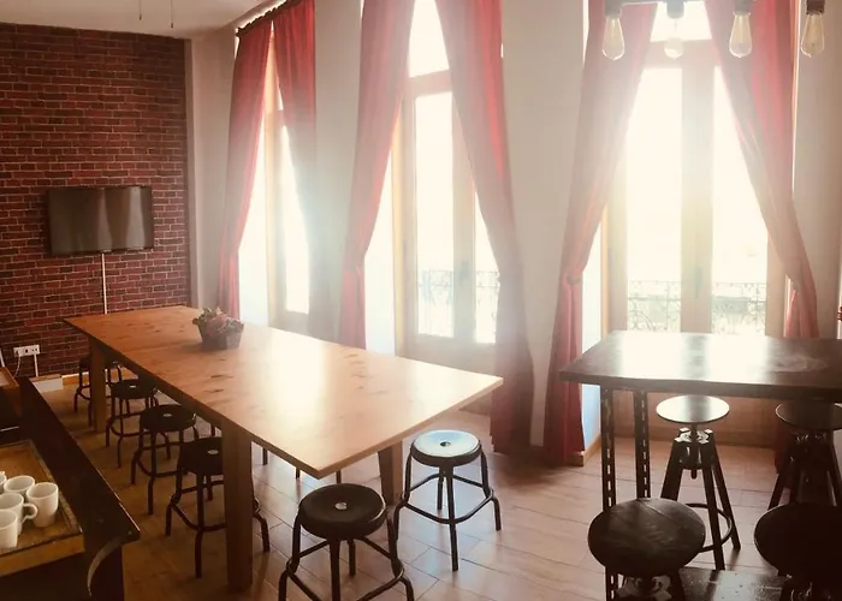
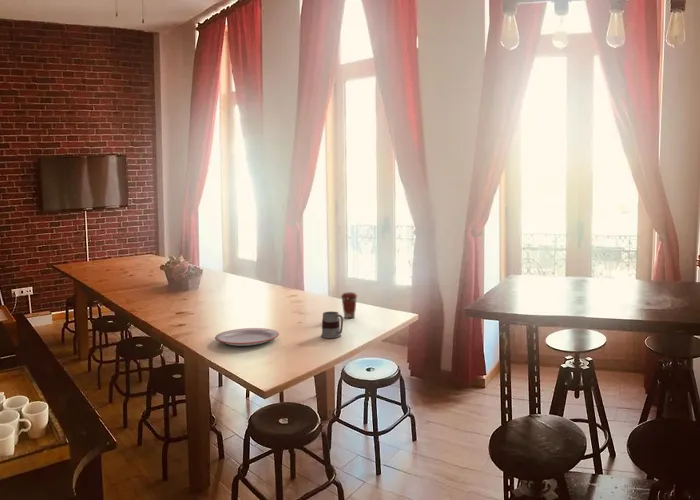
+ plate (247, 337)
+ coffee cup (349, 305)
+ mug (333, 324)
